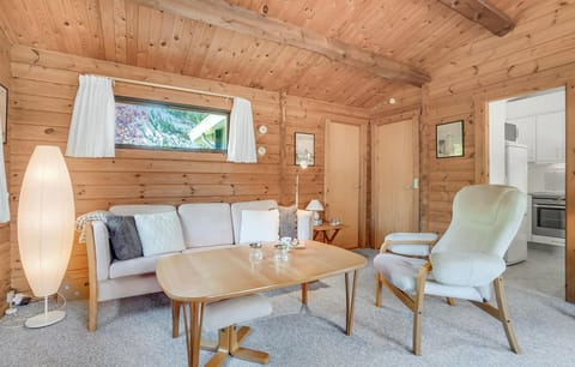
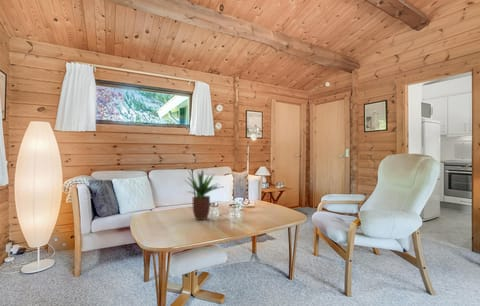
+ potted plant (202, 194)
